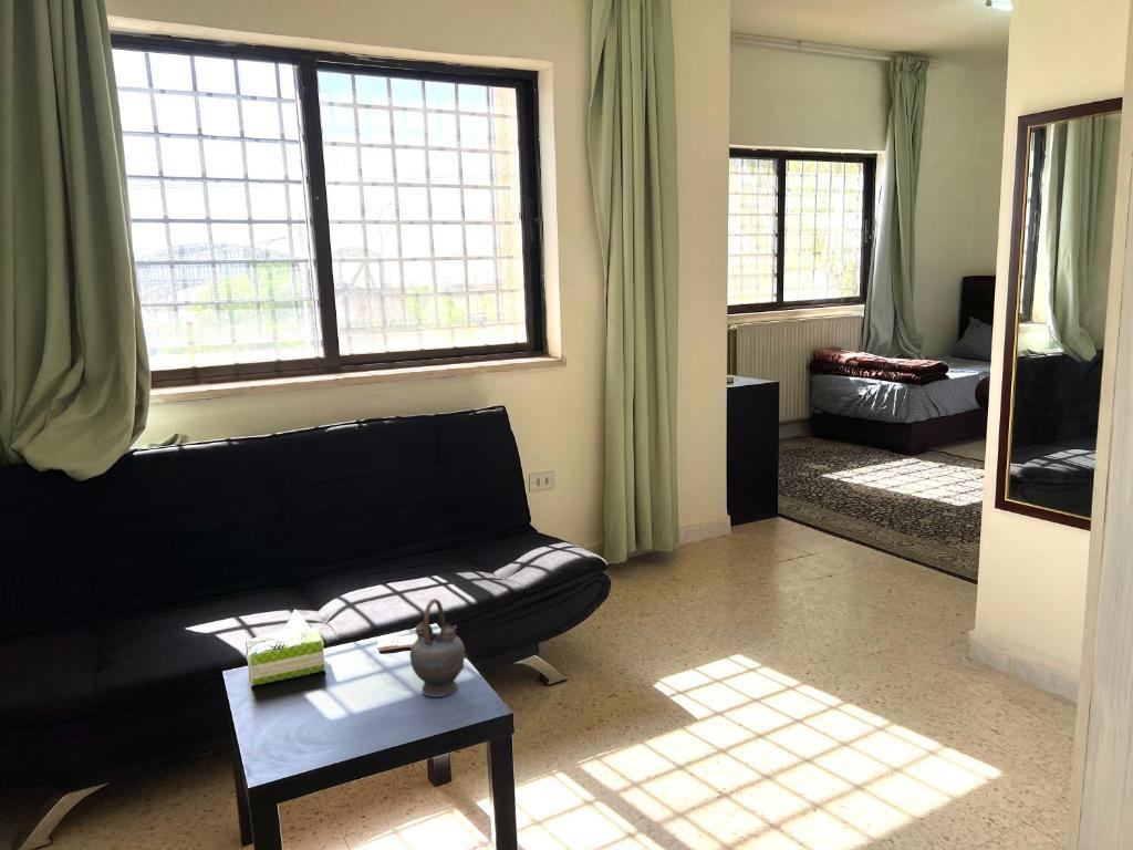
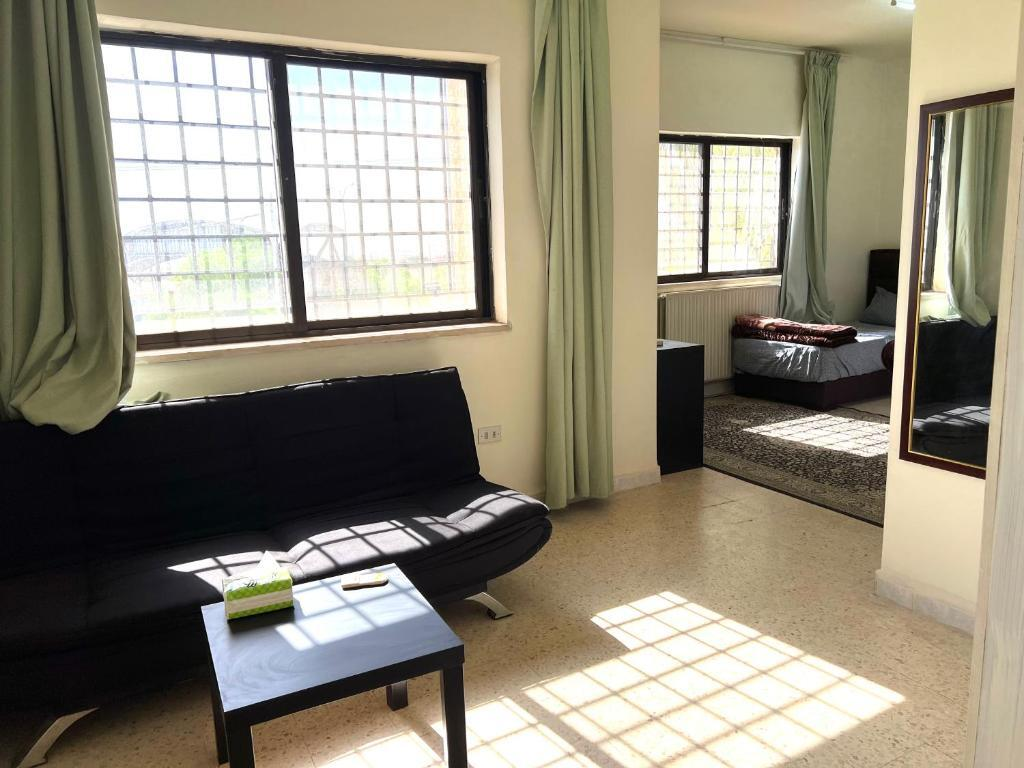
- teapot (440, 643)
